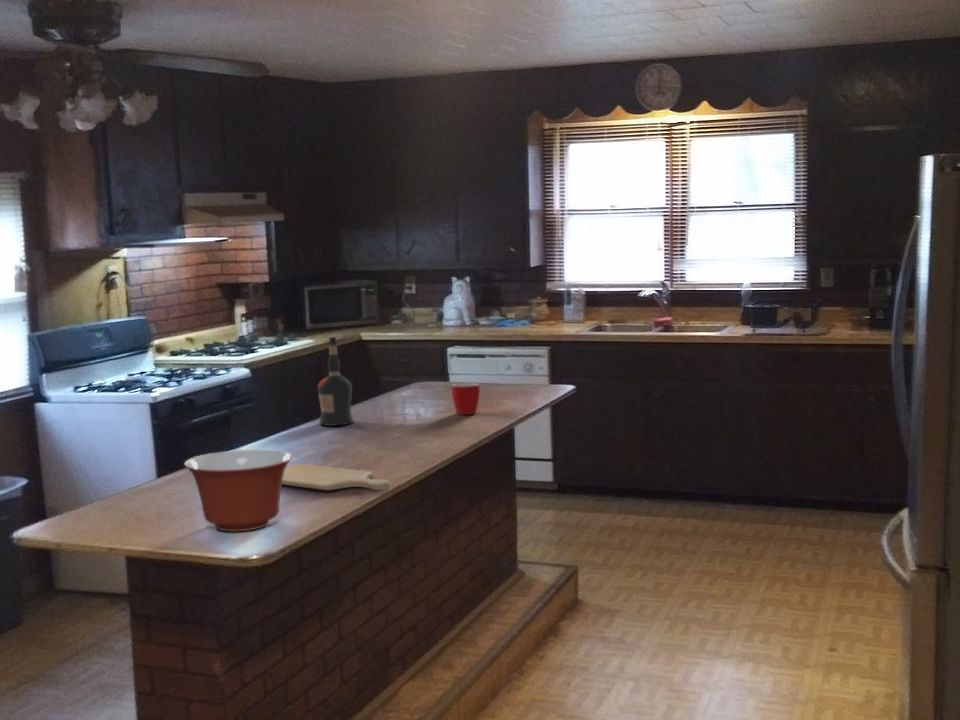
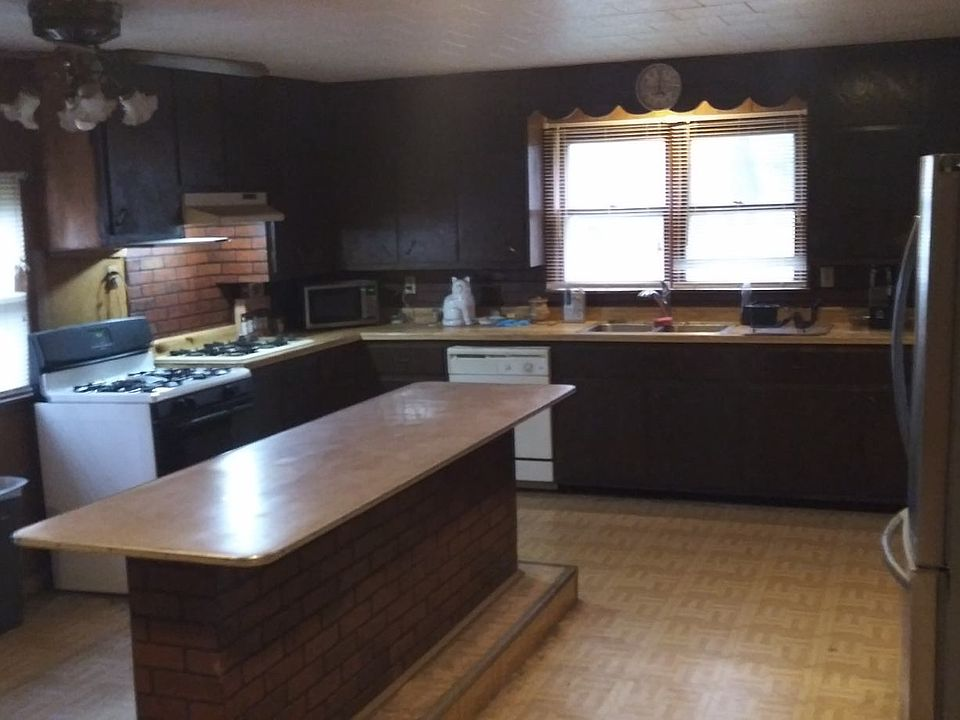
- chopping board (329, 478)
- mixing bowl (240, 492)
- mug (466, 398)
- liquor bottle (334, 380)
